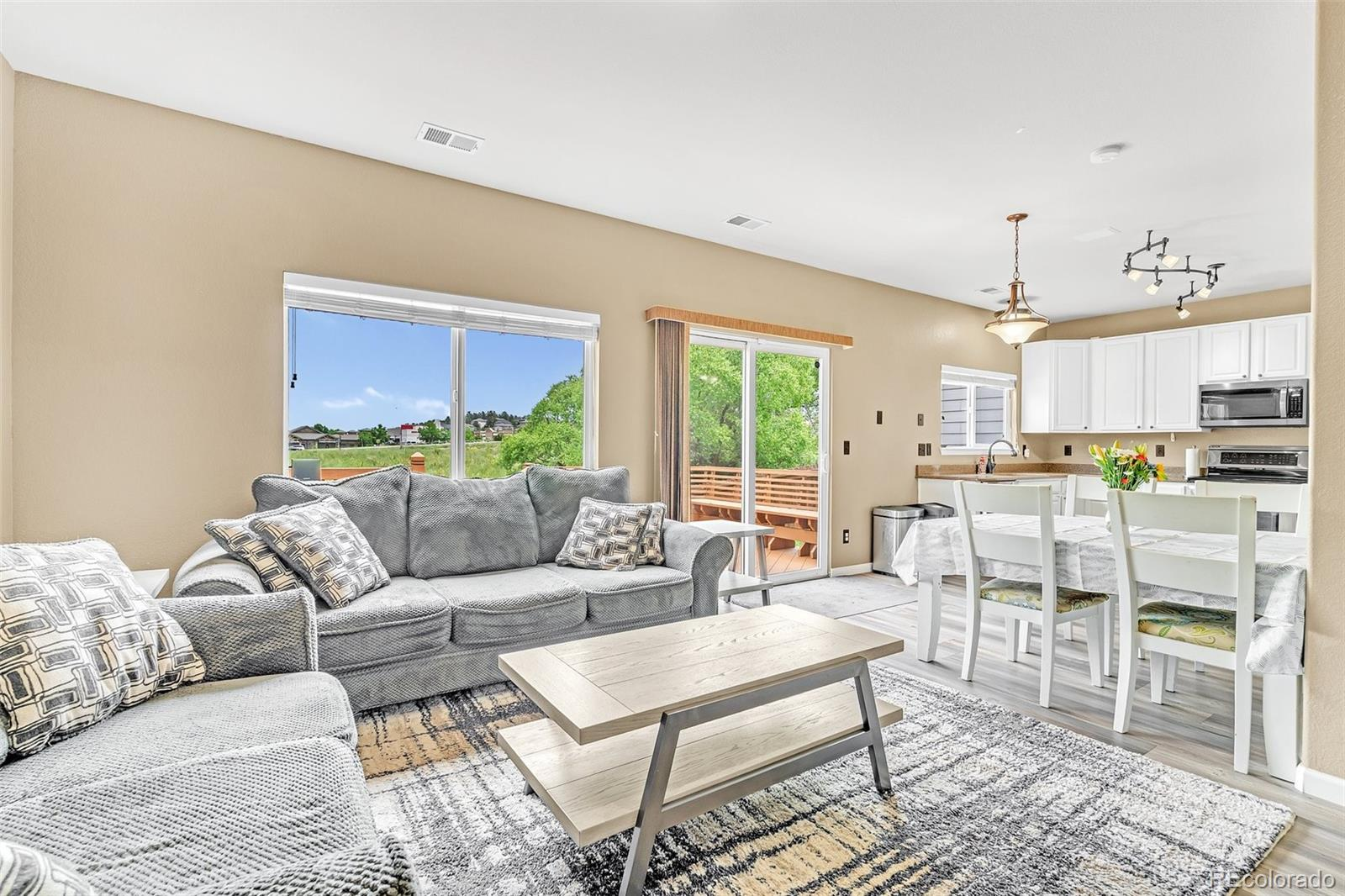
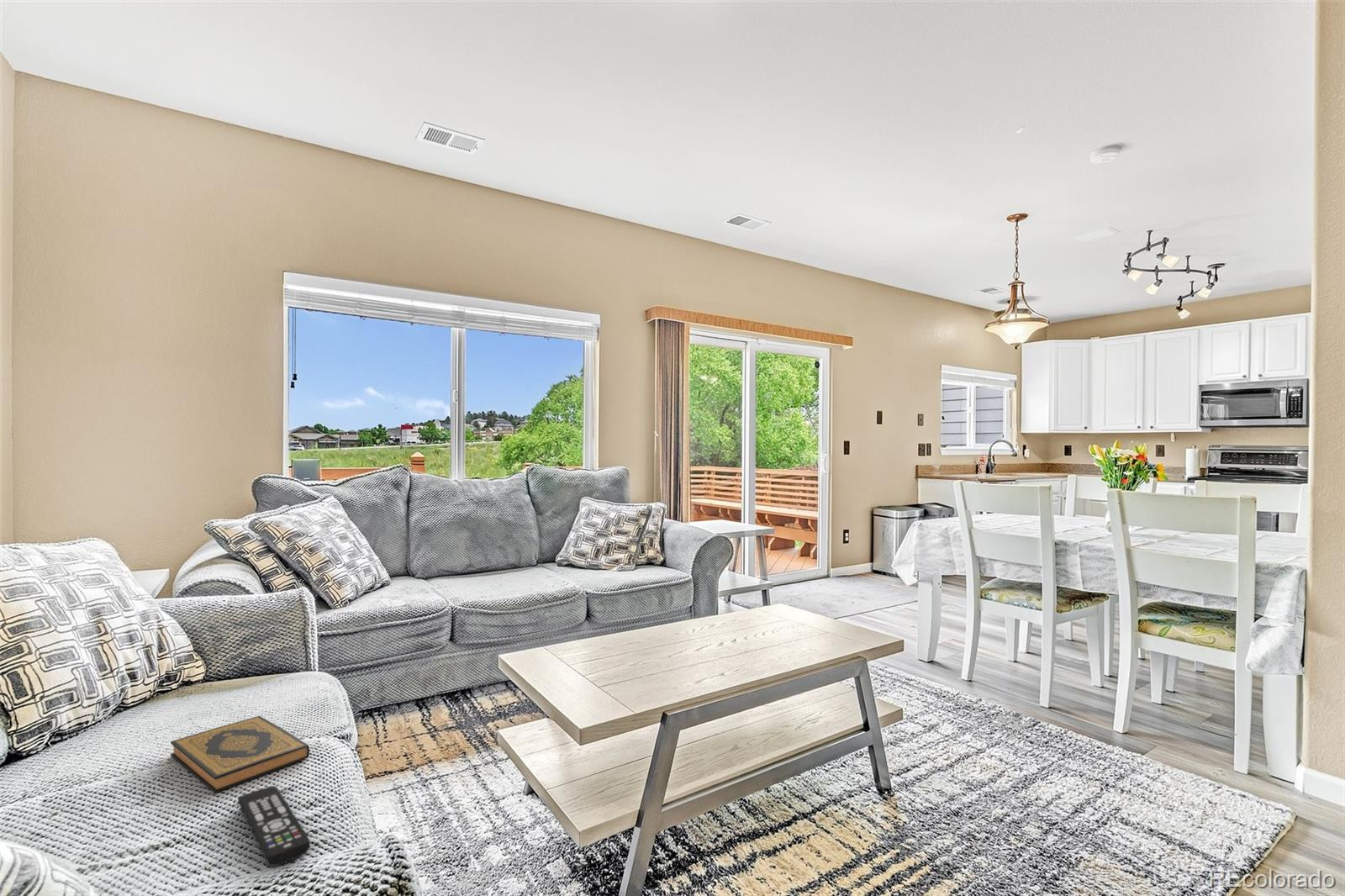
+ remote control (272, 823)
+ hardback book (240, 750)
